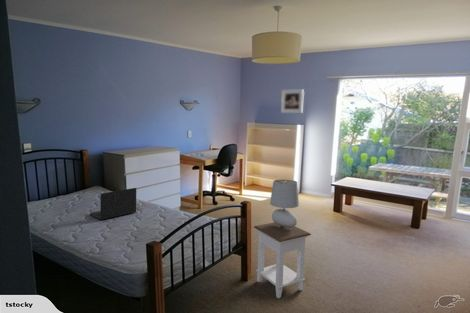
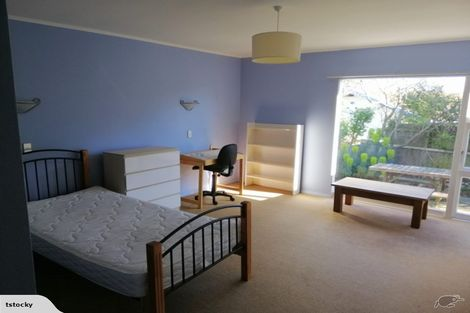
- nightstand (280, 257)
- table lamp (284, 204)
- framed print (292, 101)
- laptop (113, 201)
